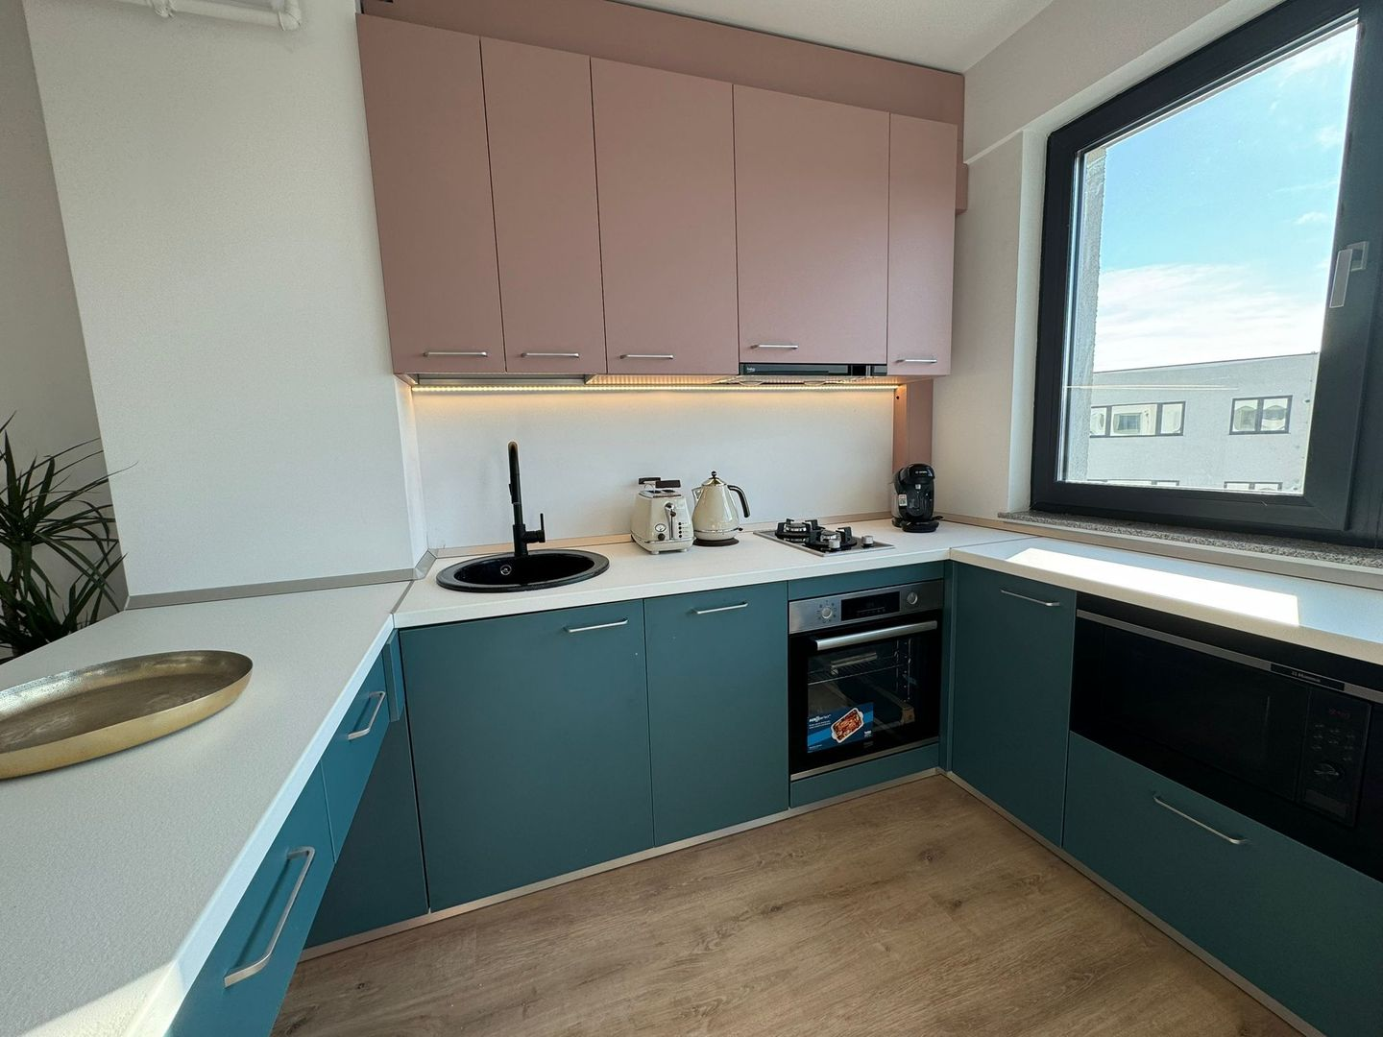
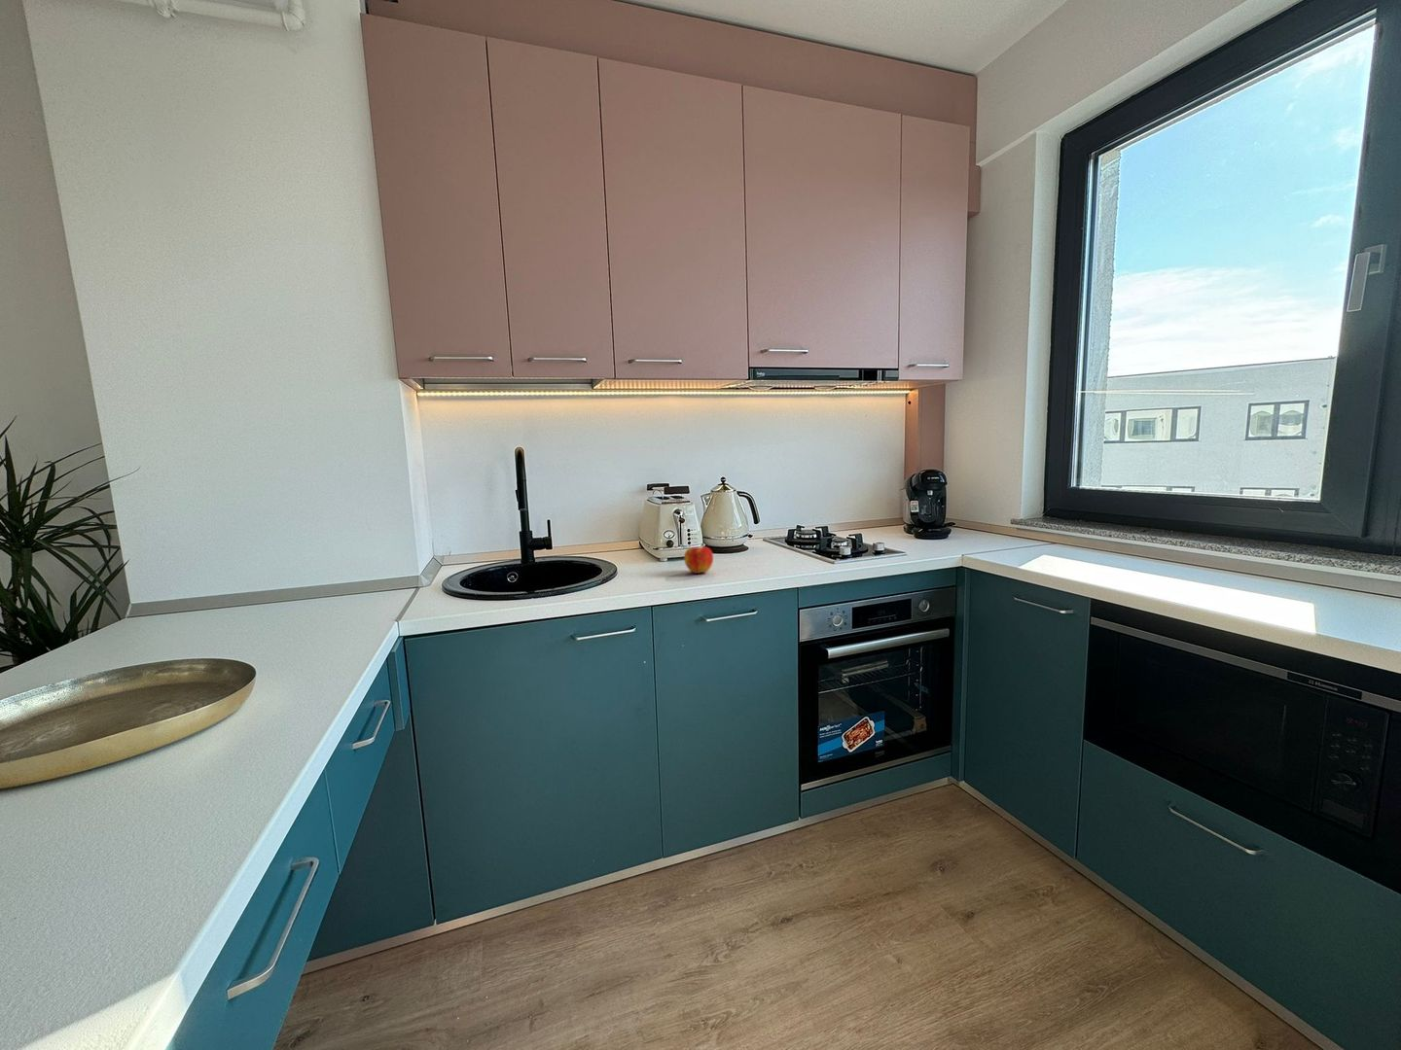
+ apple (698, 559)
